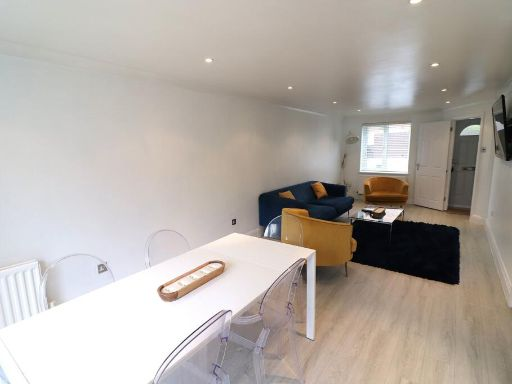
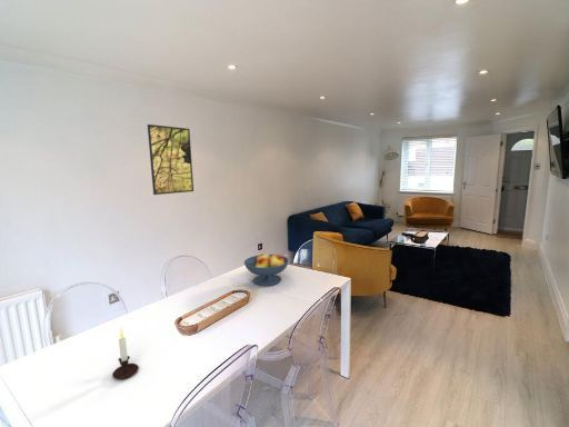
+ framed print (171, 160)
+ candle (122, 348)
+ fruit bowl (267, 267)
